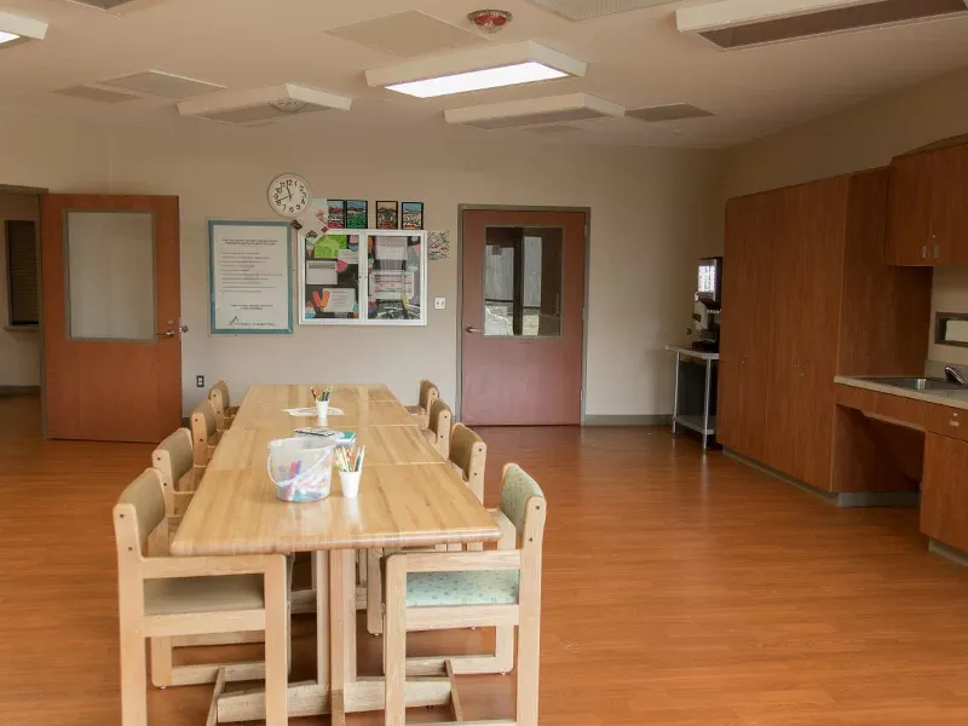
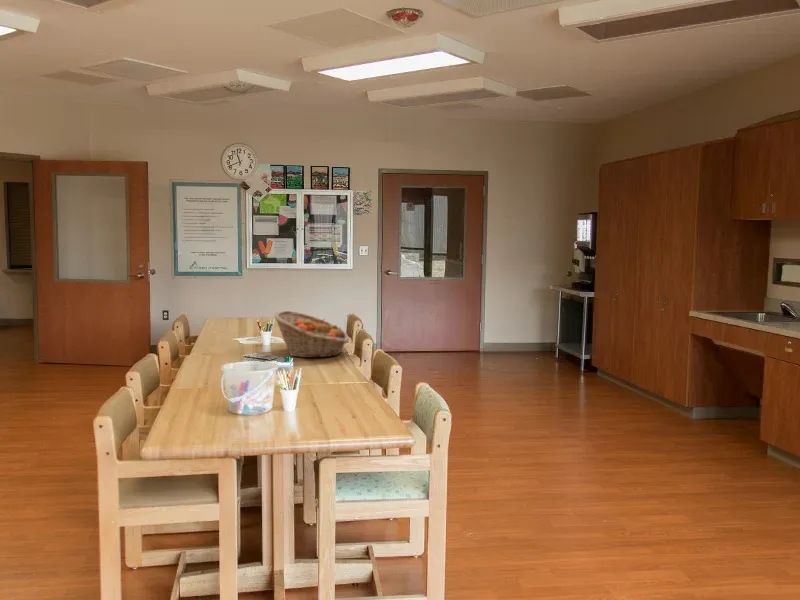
+ fruit basket (311, 332)
